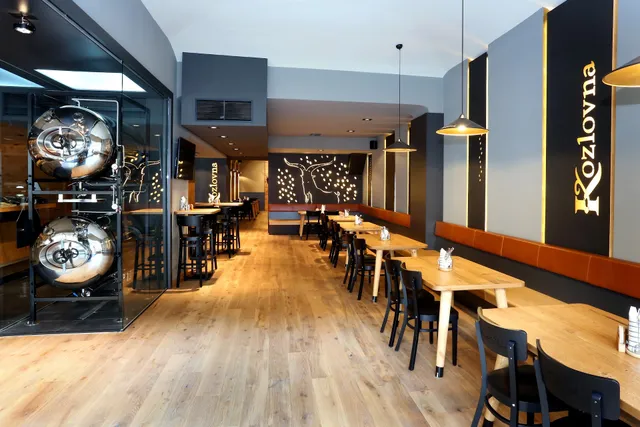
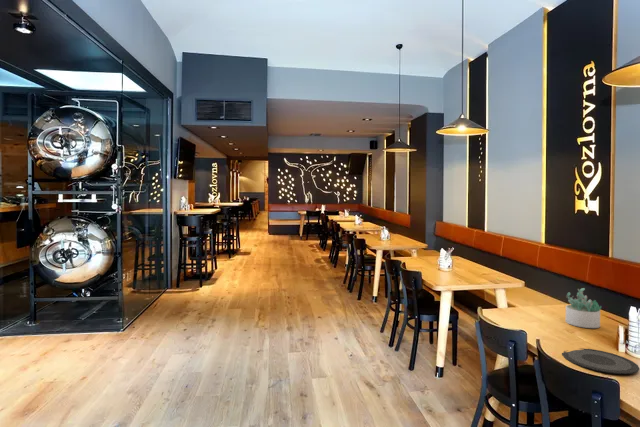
+ plate (598, 359)
+ succulent plant (582, 305)
